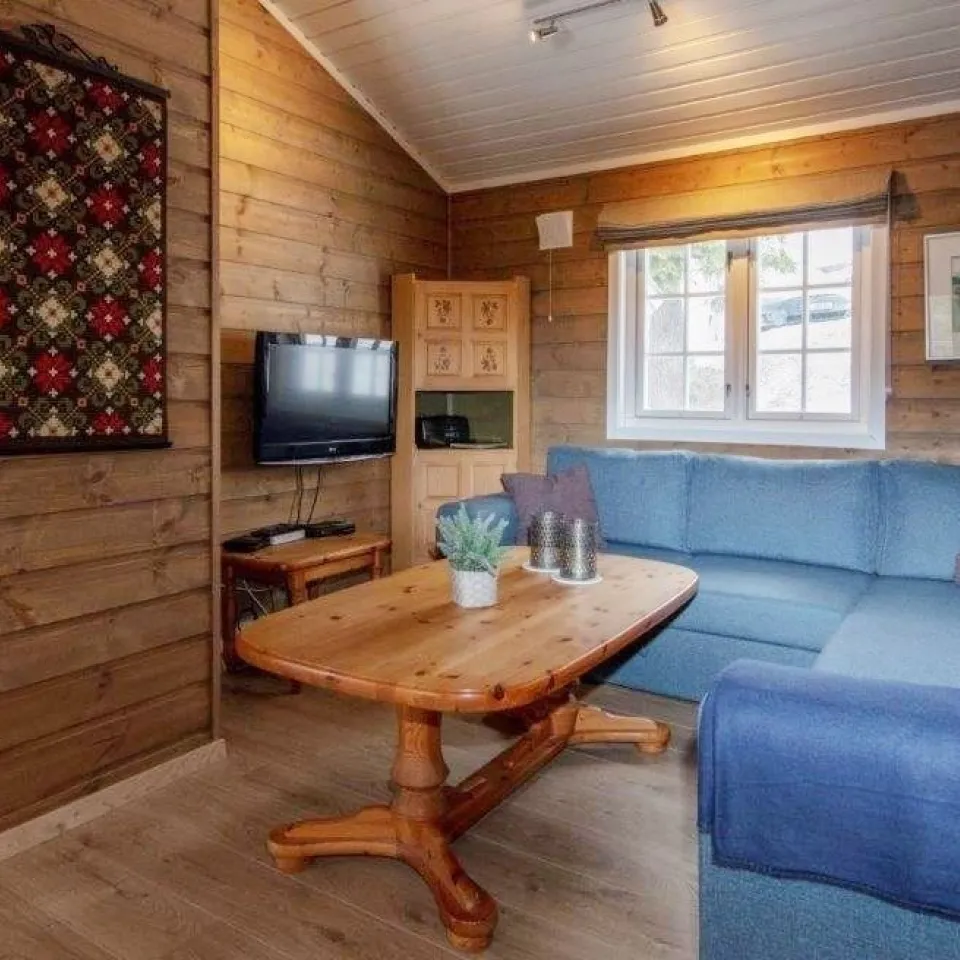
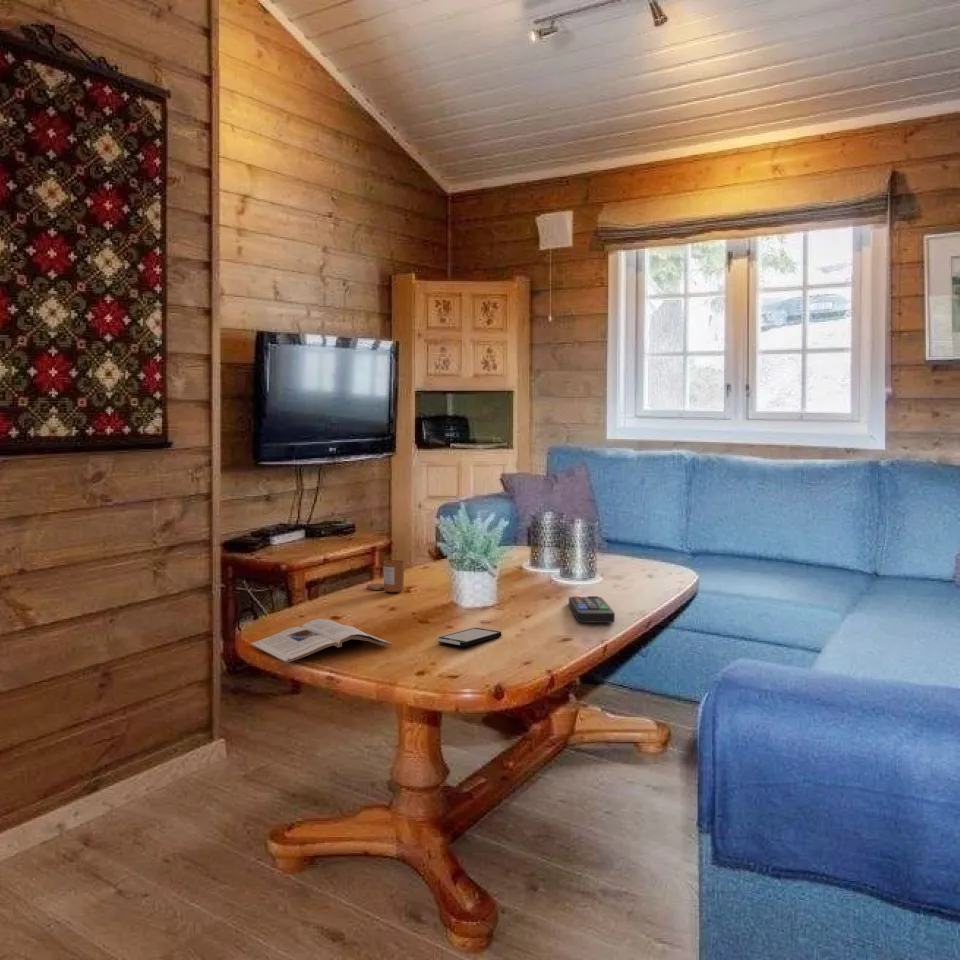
+ smartphone (469, 636)
+ remote control (590, 608)
+ candle (385, 574)
+ magazine (321, 637)
